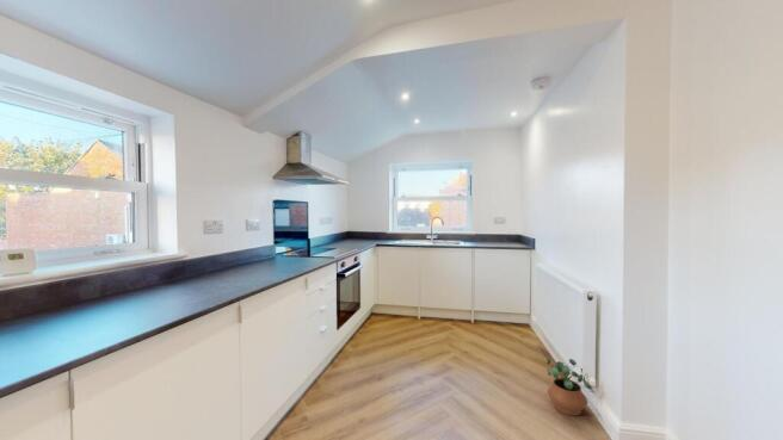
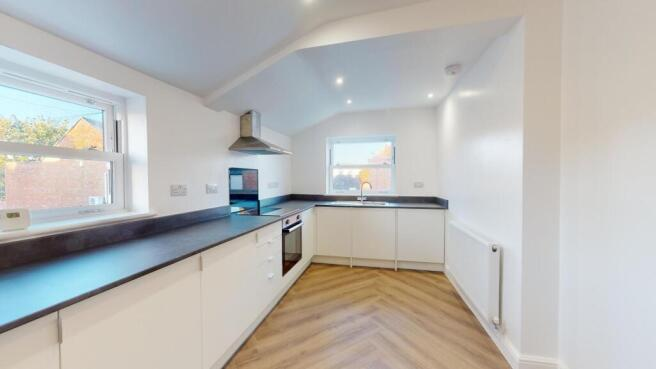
- potted plant (571, 384)
